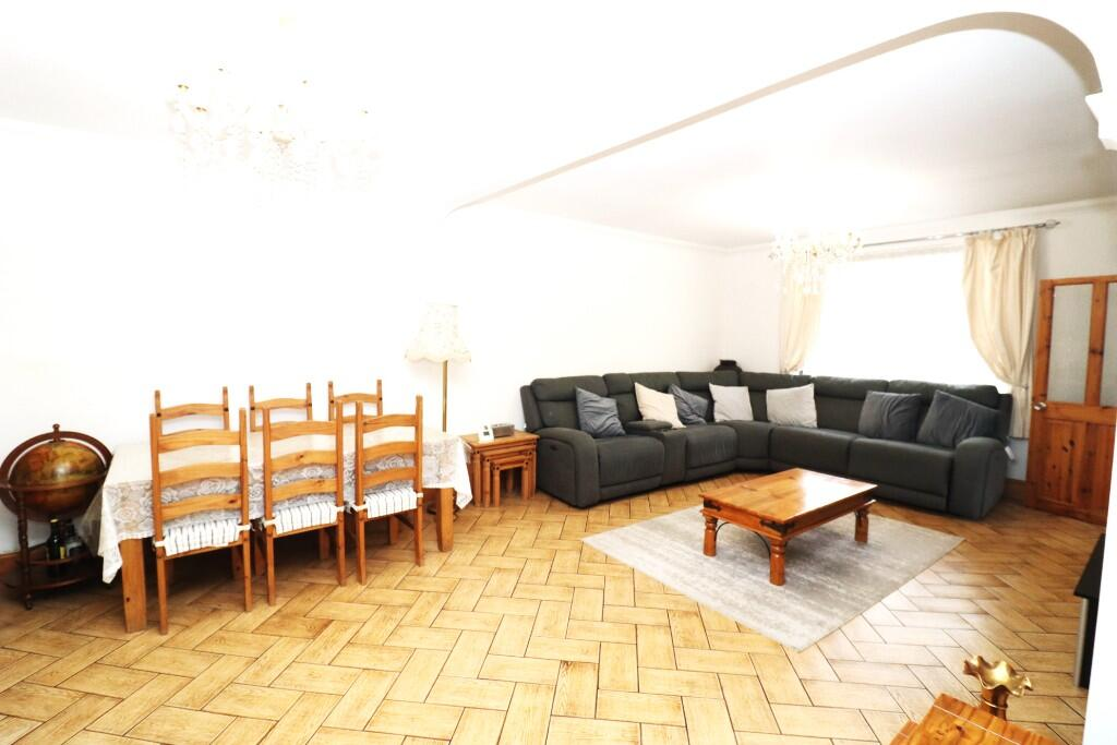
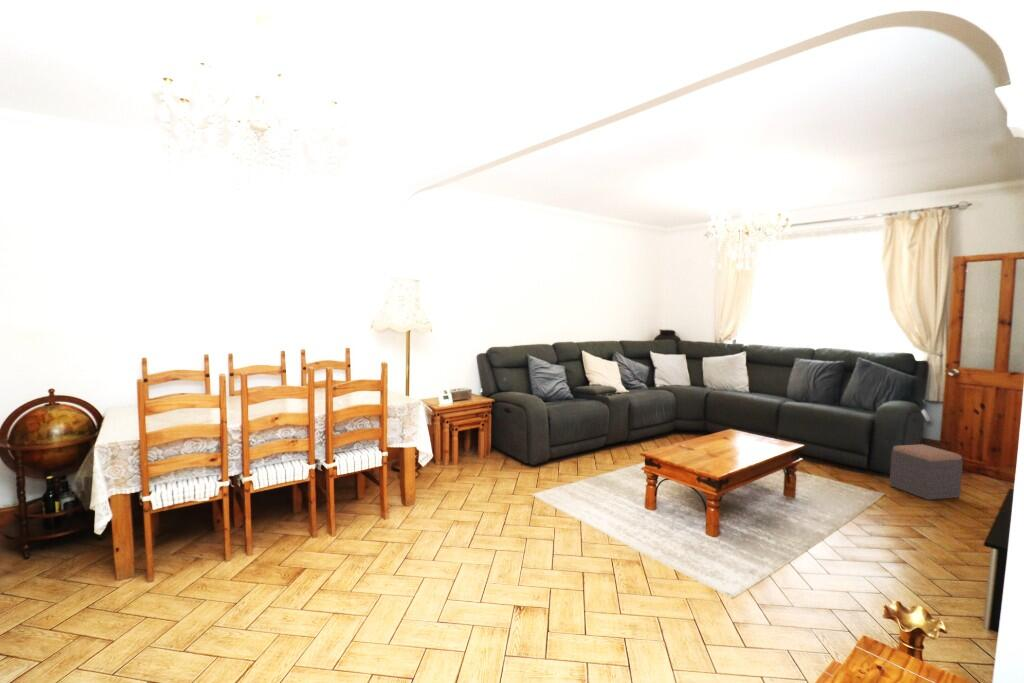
+ footstool (925, 470)
